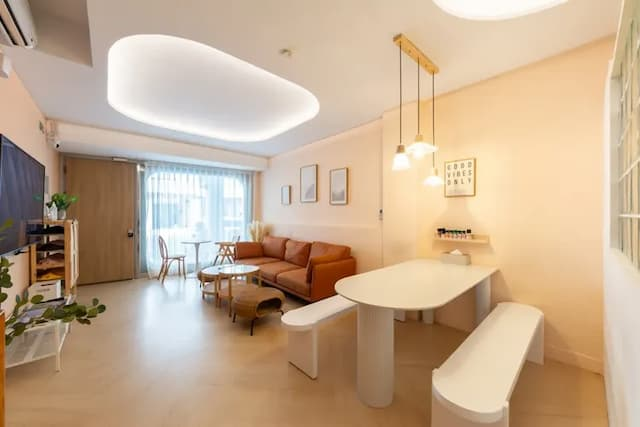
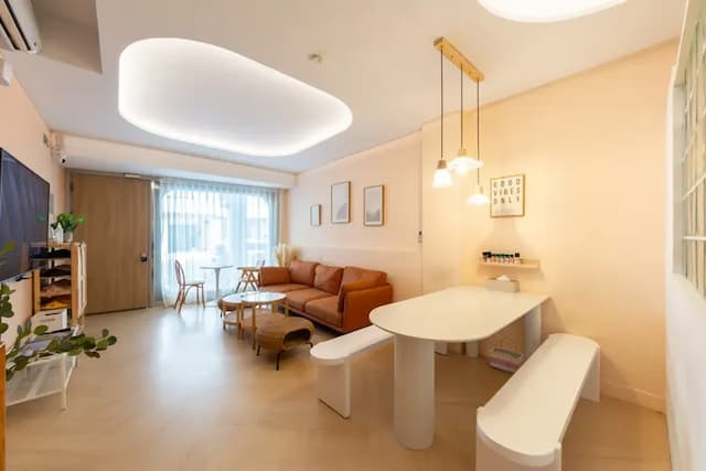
+ basket (506, 353)
